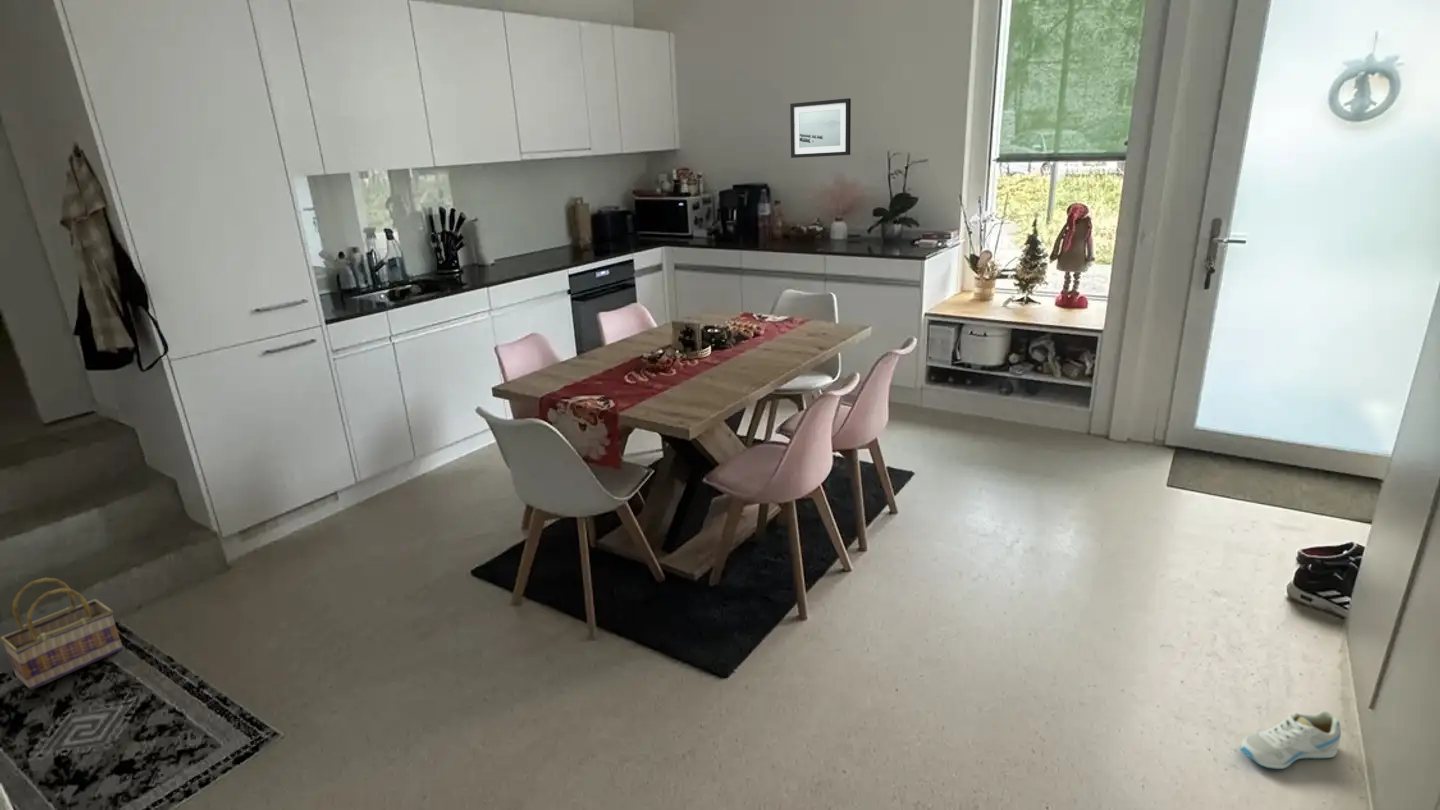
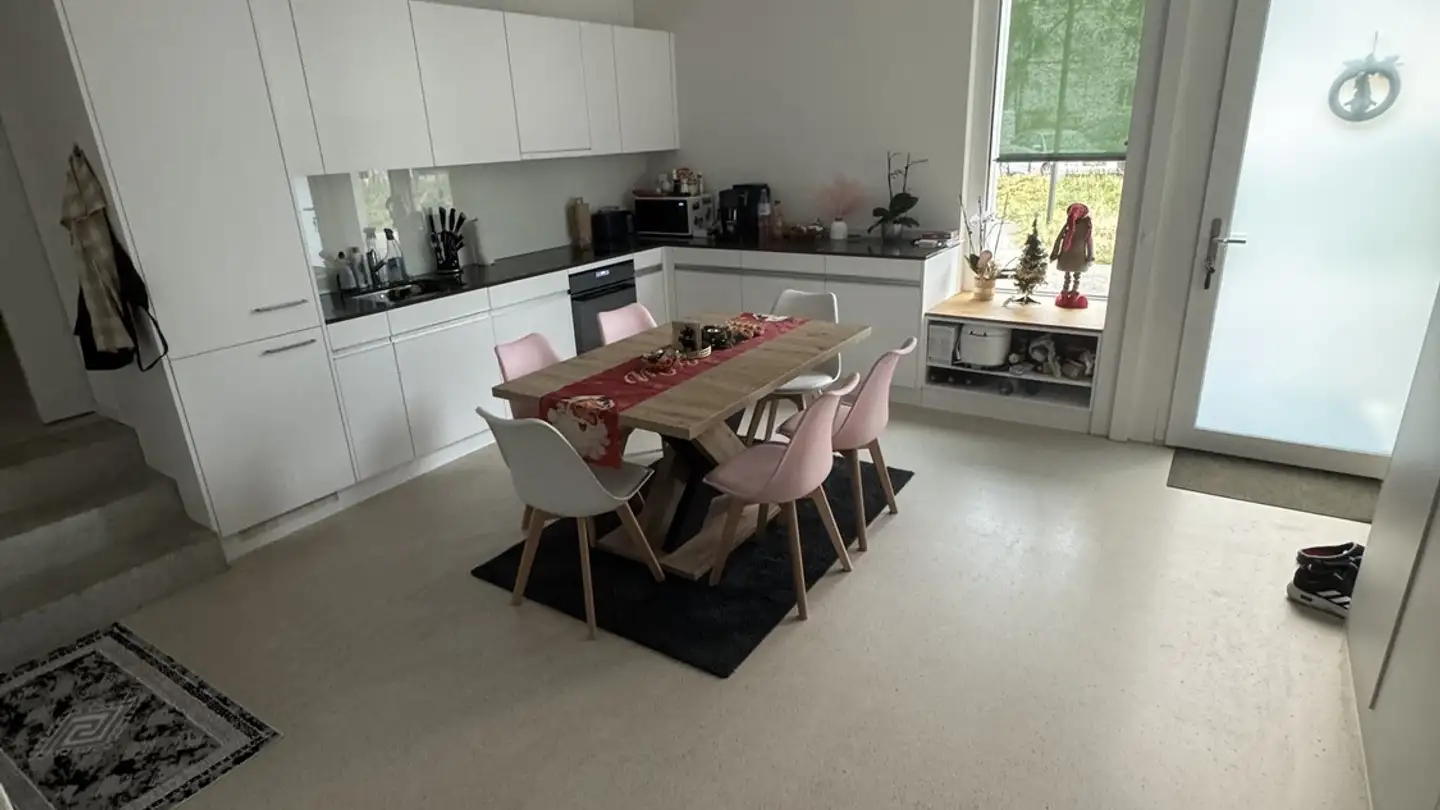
- sneaker (1291, 738)
- wall art (819, 129)
- basket (57, 624)
